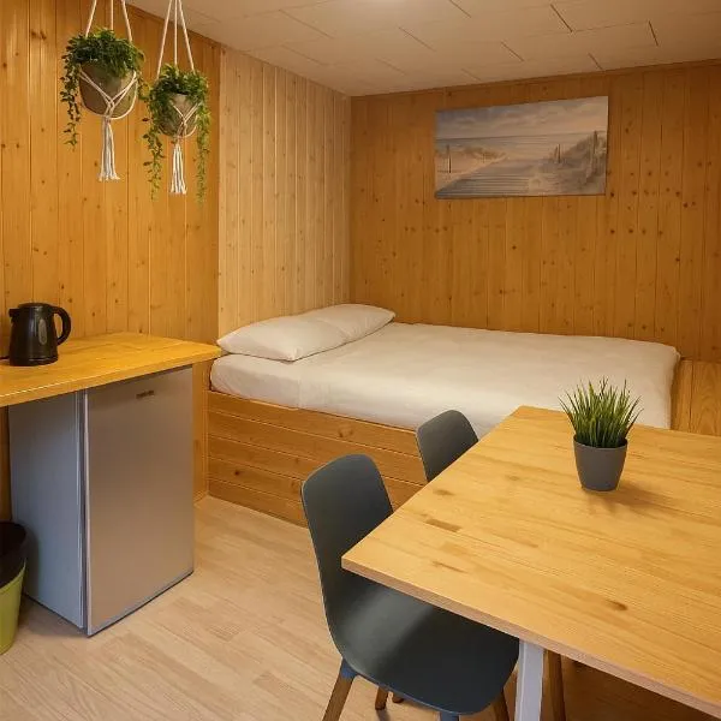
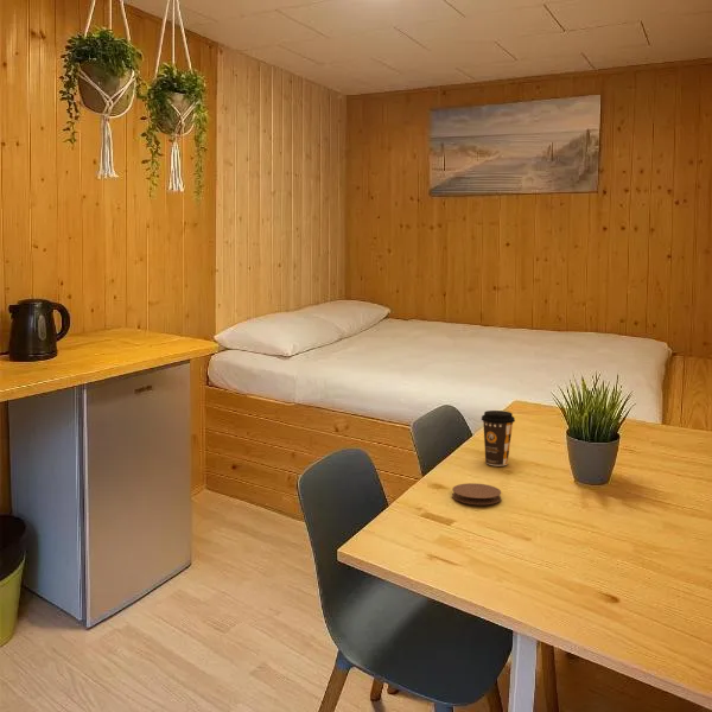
+ coaster (476, 494)
+ coffee cup (497, 438)
